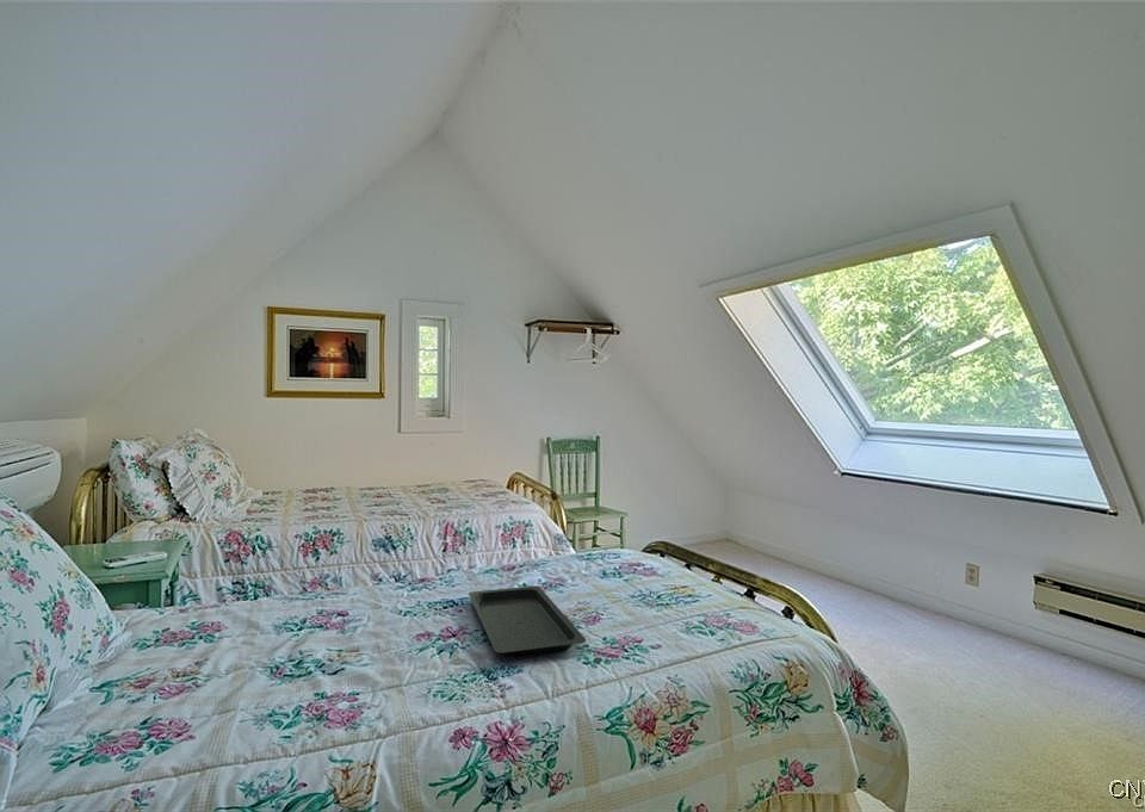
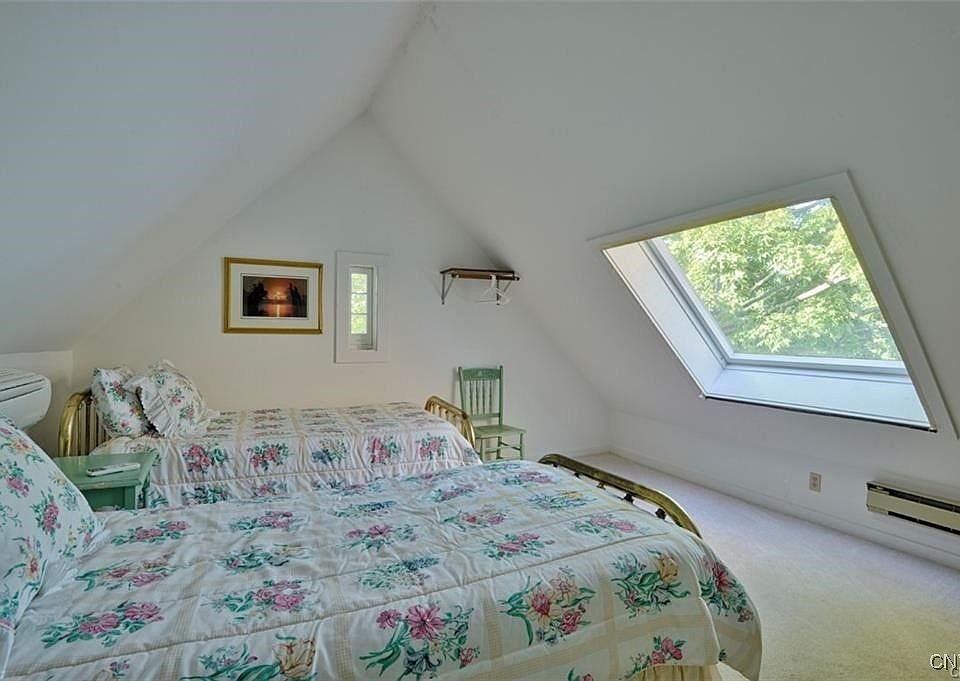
- serving tray (520, 618)
